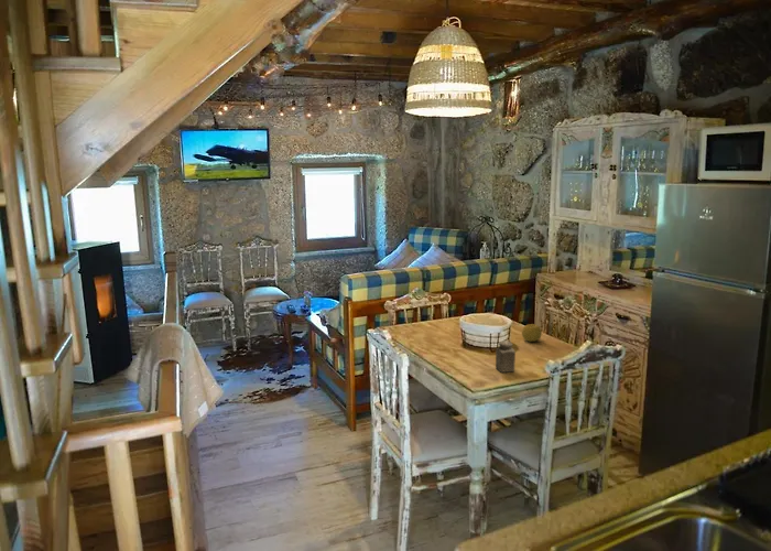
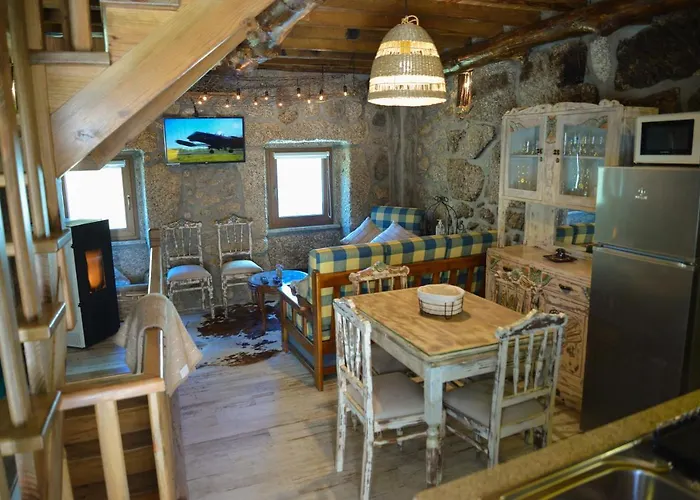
- fruit (531, 333)
- salt shaker (504, 356)
